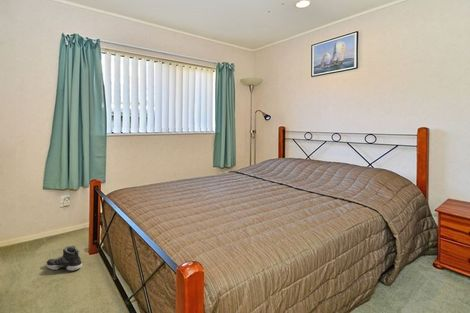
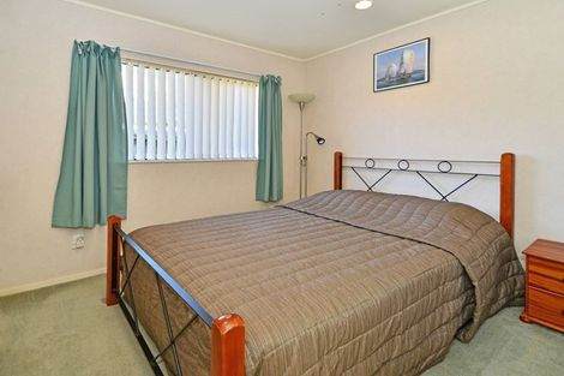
- sneaker (64, 256)
